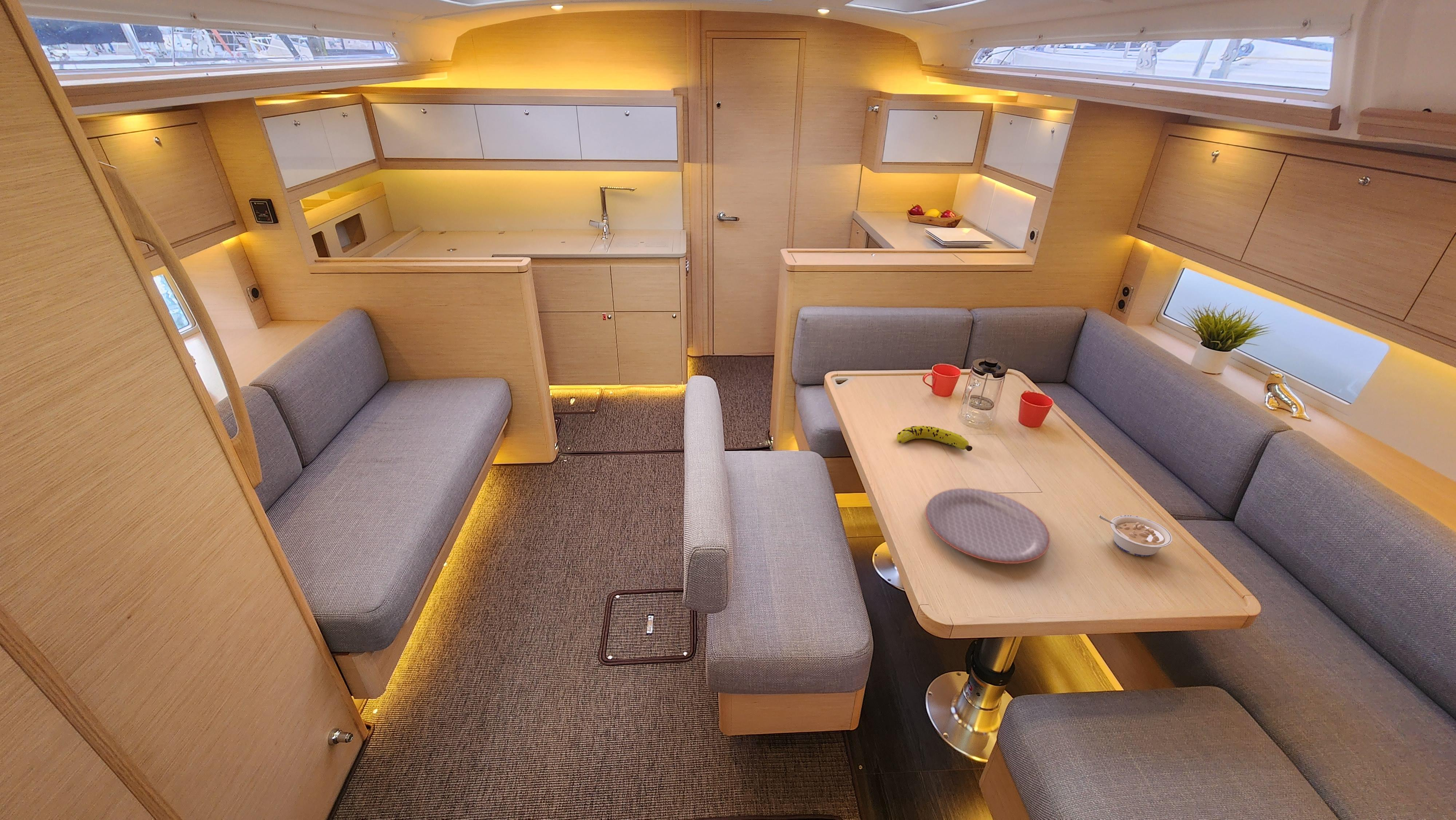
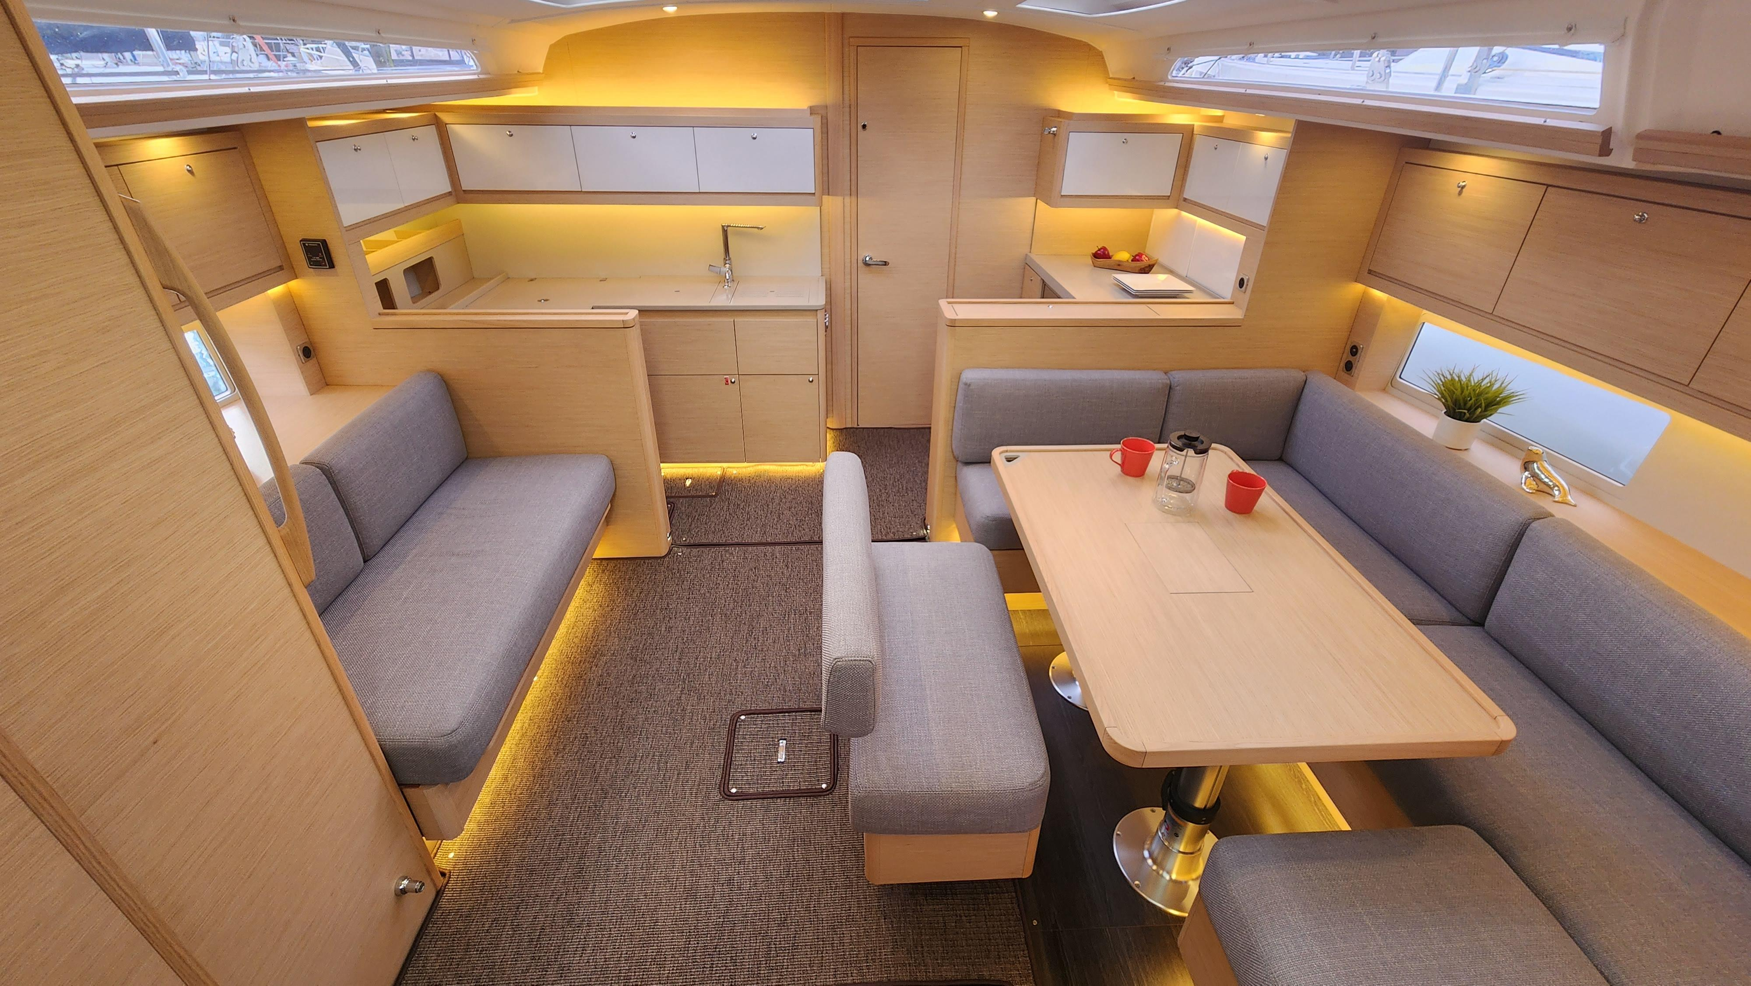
- fruit (934, 440)
- legume (1136, 536)
- plate (985, 525)
